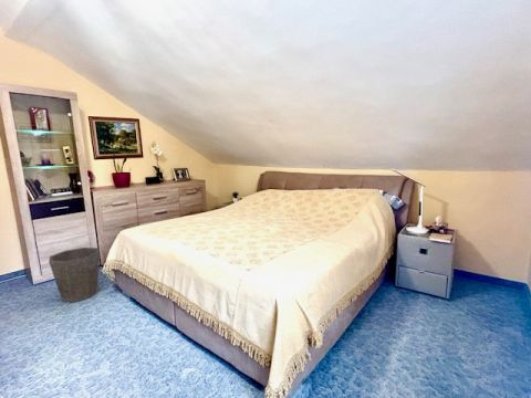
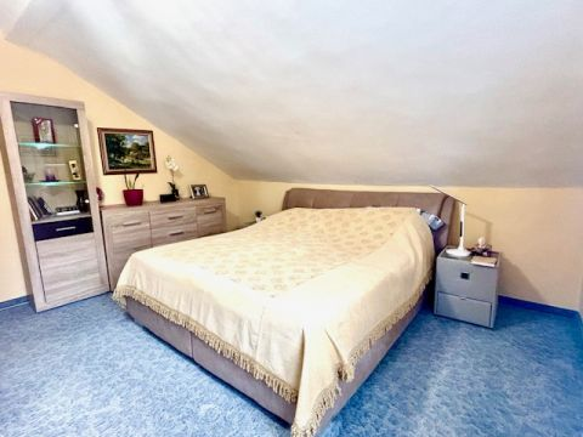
- waste bin (77, 274)
